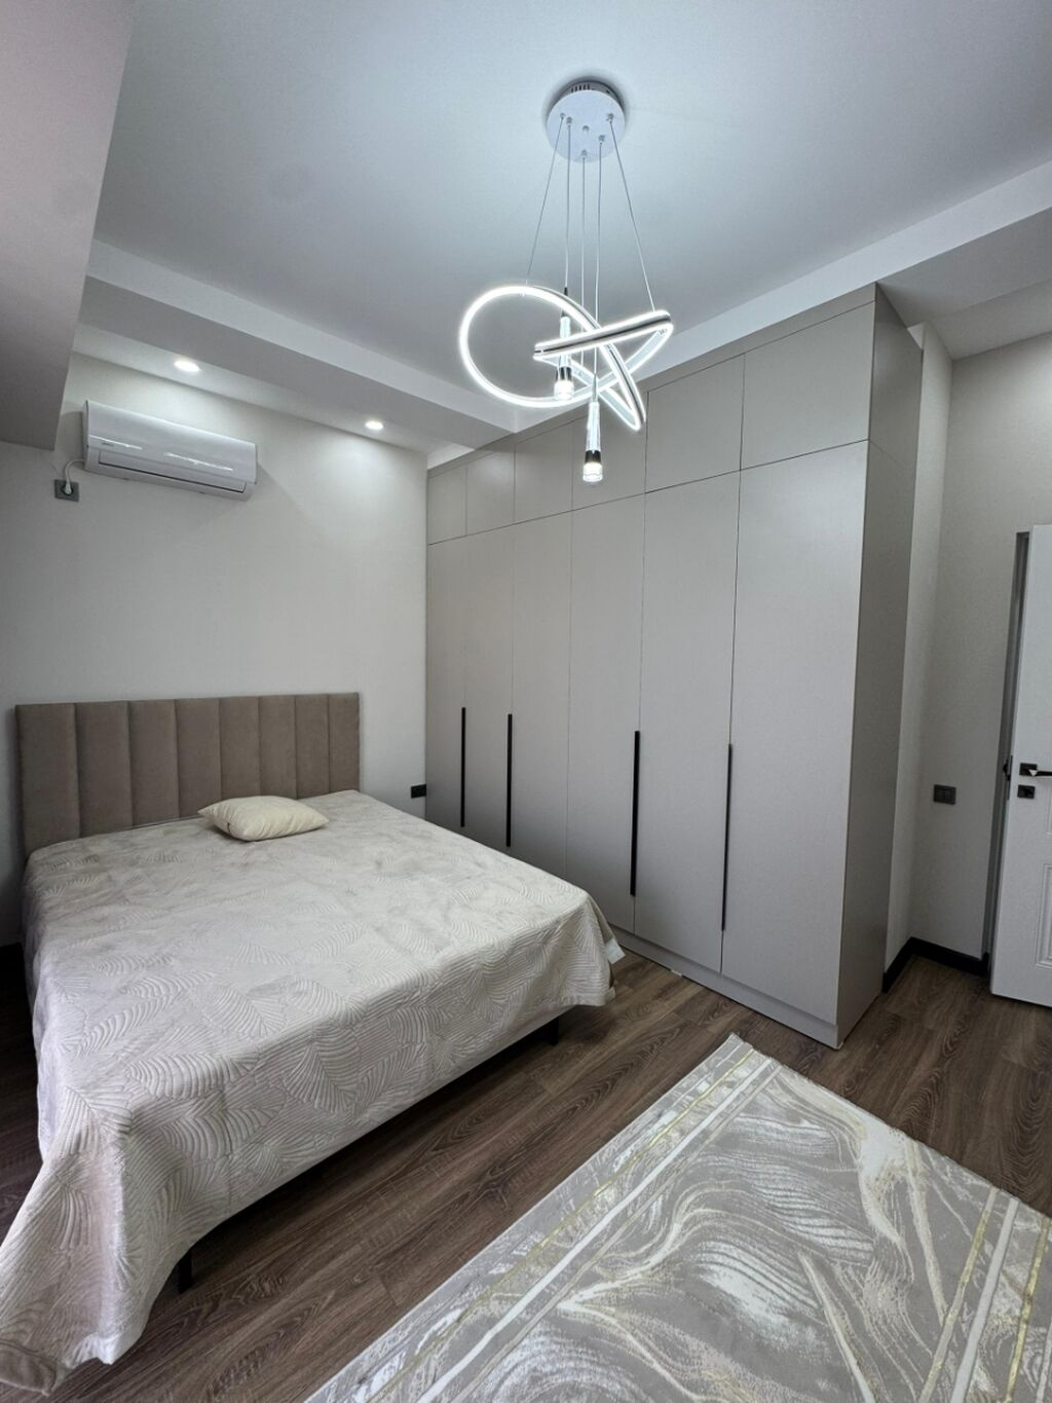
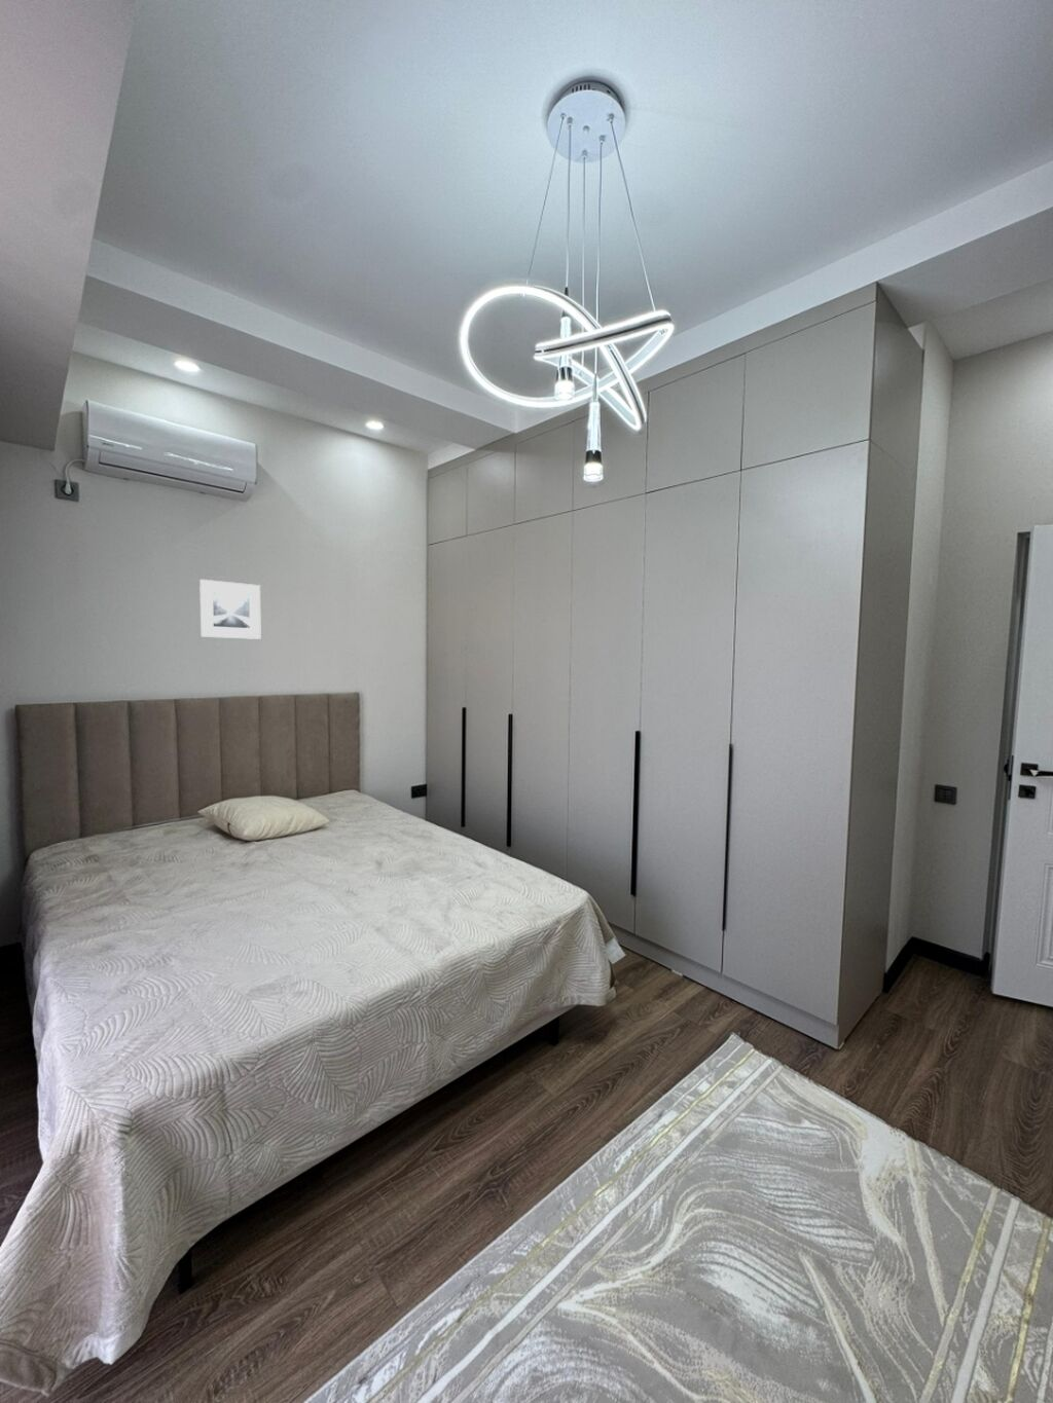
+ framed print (230, 609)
